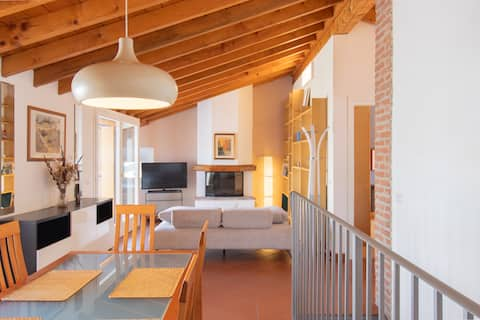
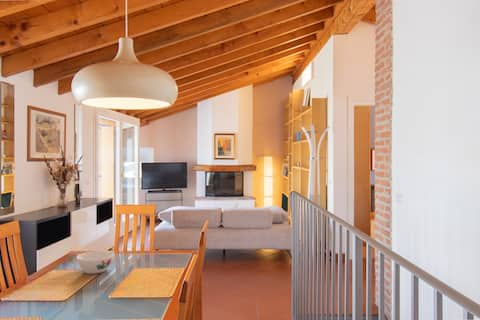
+ bowl (95, 262)
